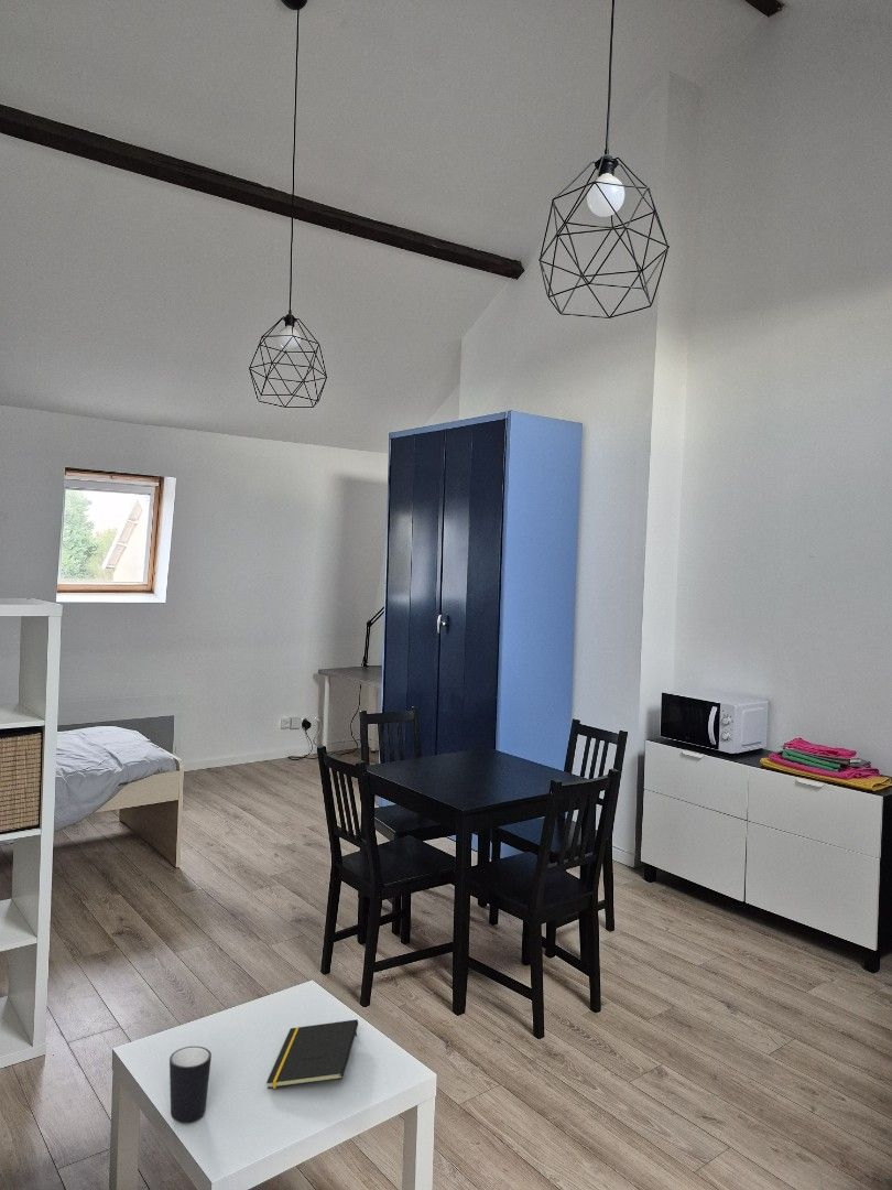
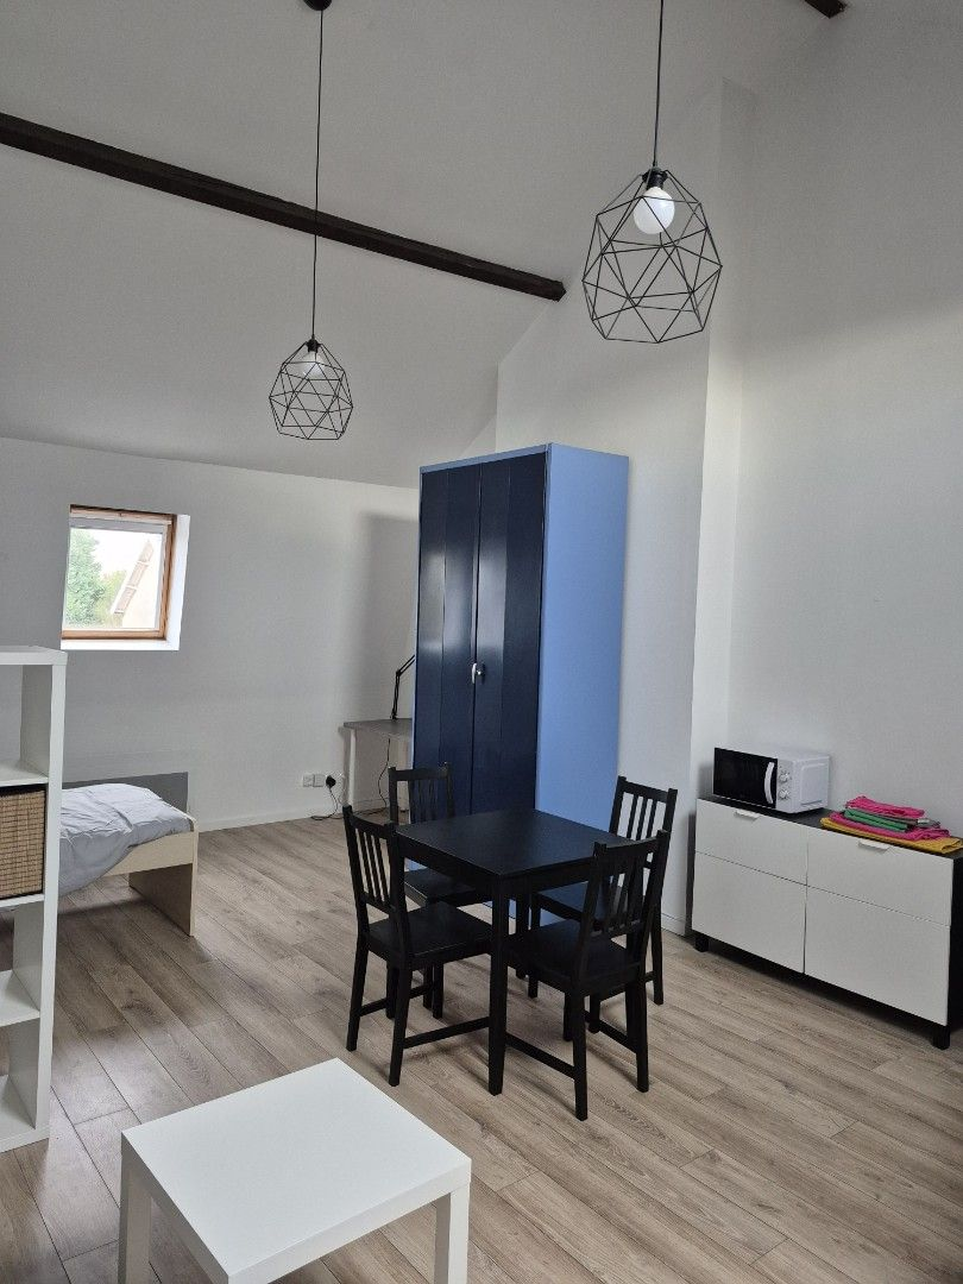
- mug (189, 1081)
- notepad (314, 1052)
